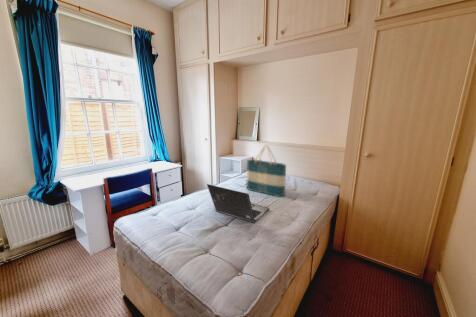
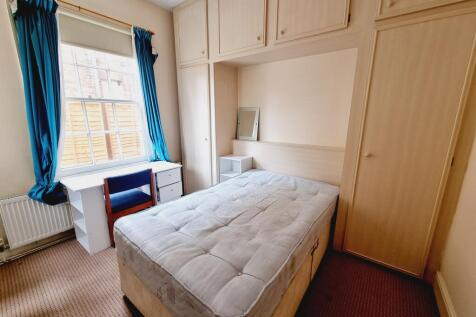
- tote bag (265, 169)
- laptop (239, 197)
